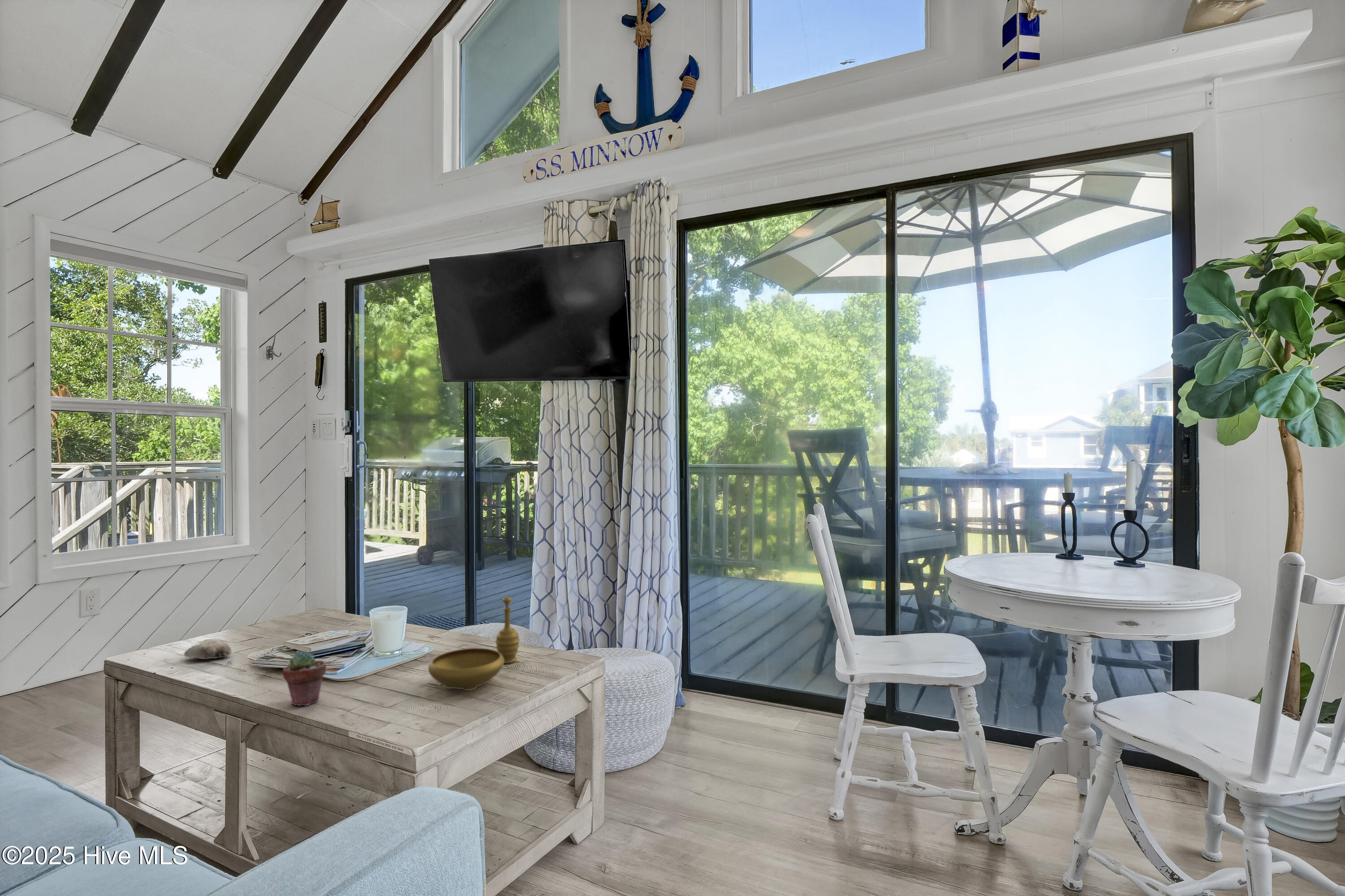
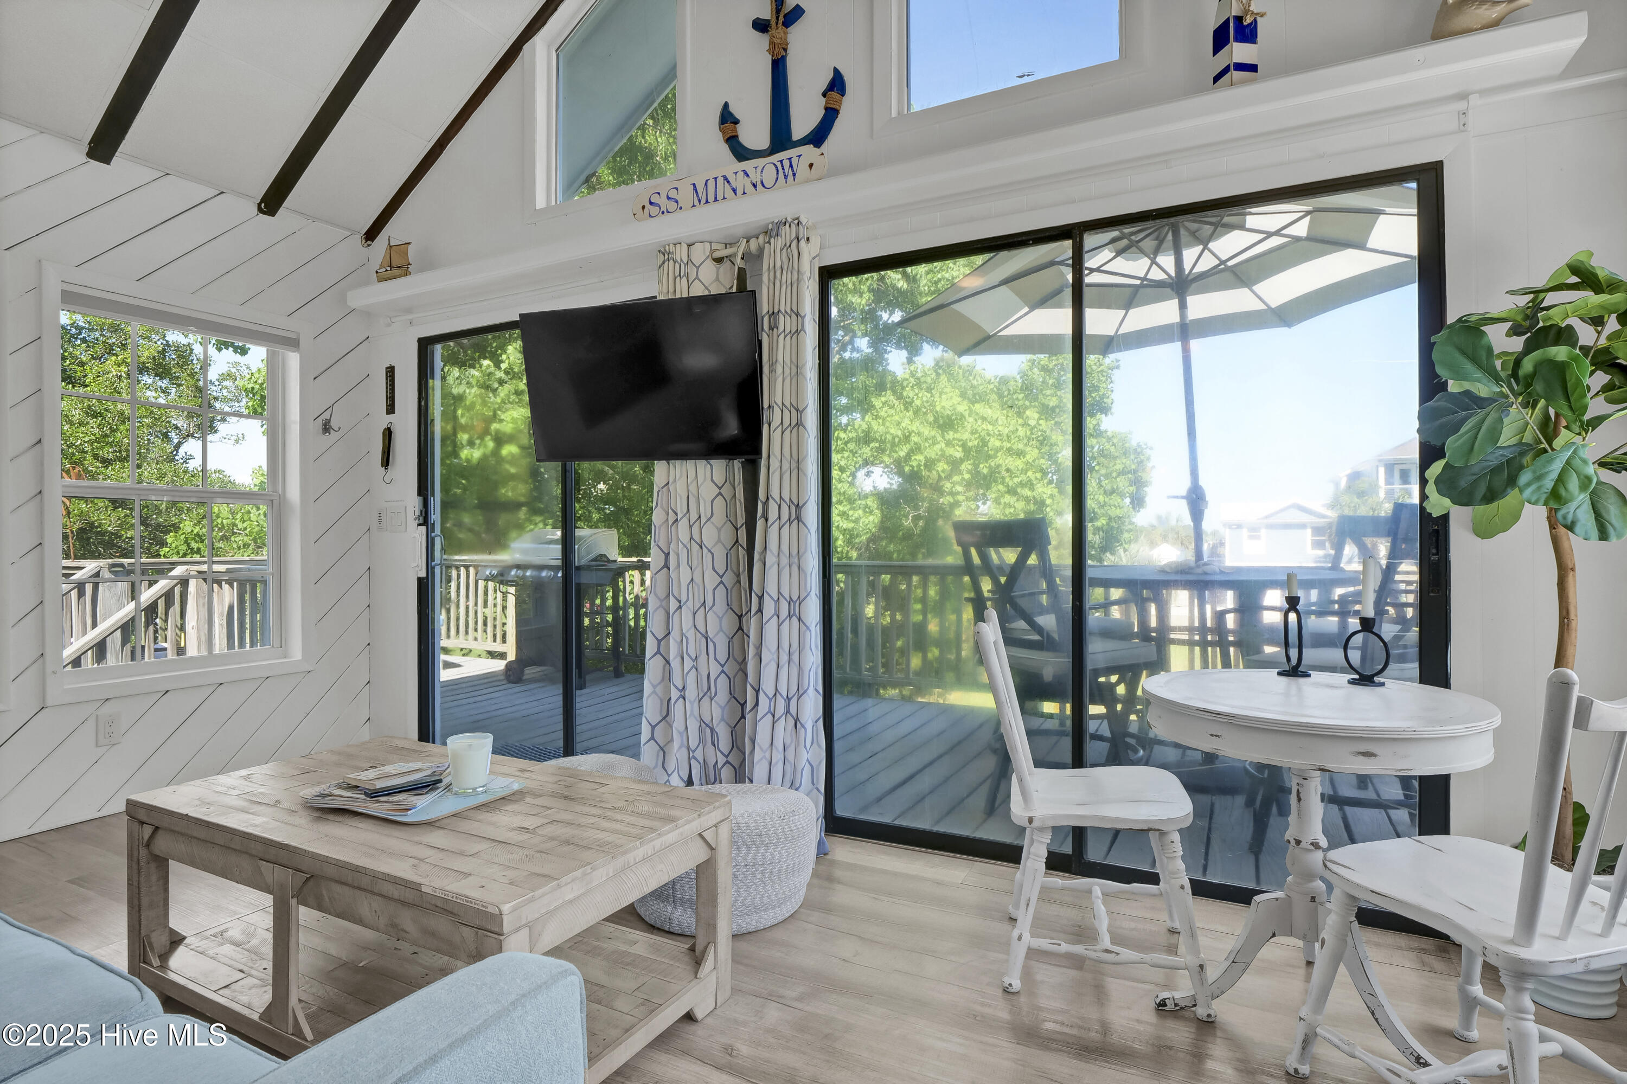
- seashell (208, 649)
- decorative bowl (482, 648)
- potted succulent (304, 676)
